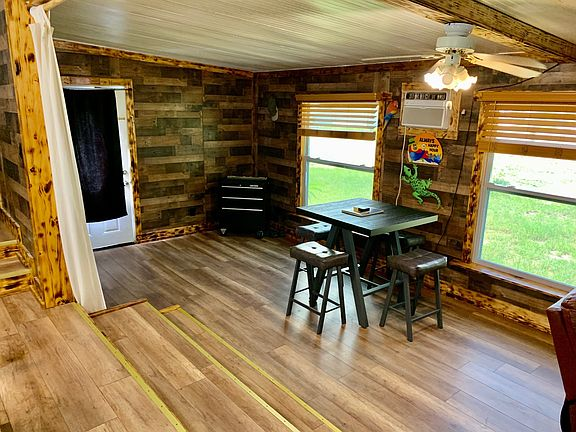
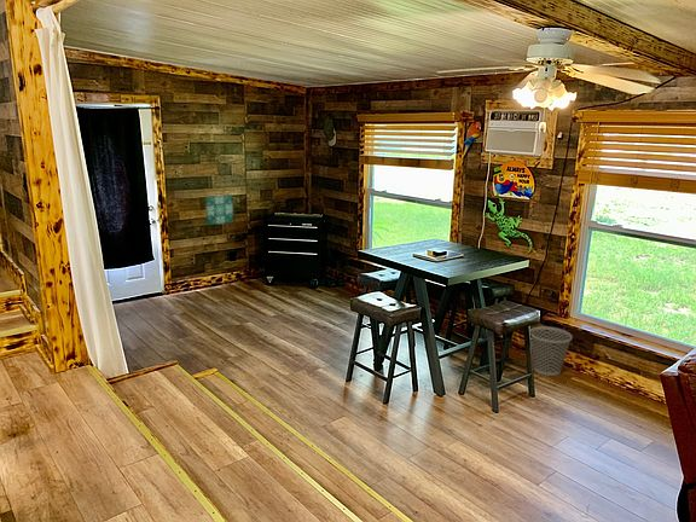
+ wastebasket (549, 352)
+ wall art (219, 209)
